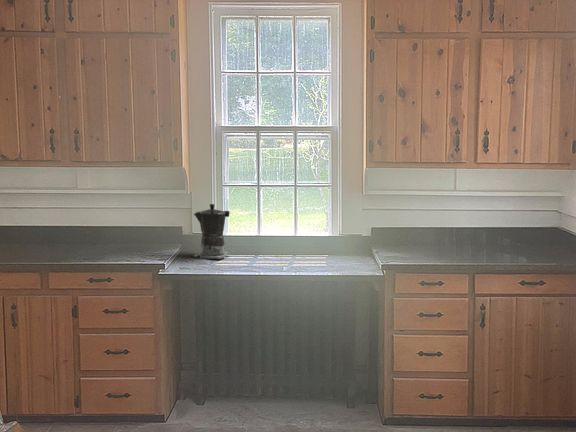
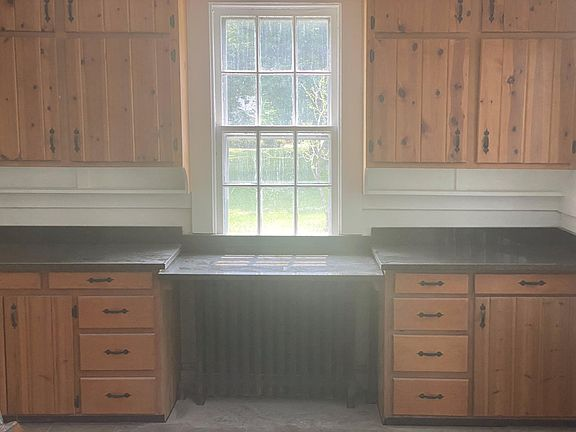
- coffee maker (212, 229)
